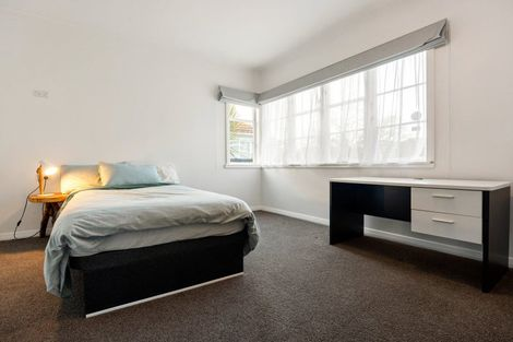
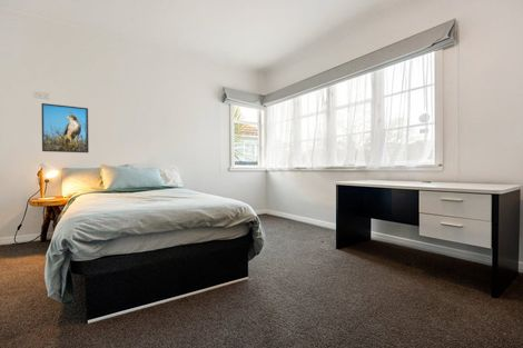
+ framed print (66, 129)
